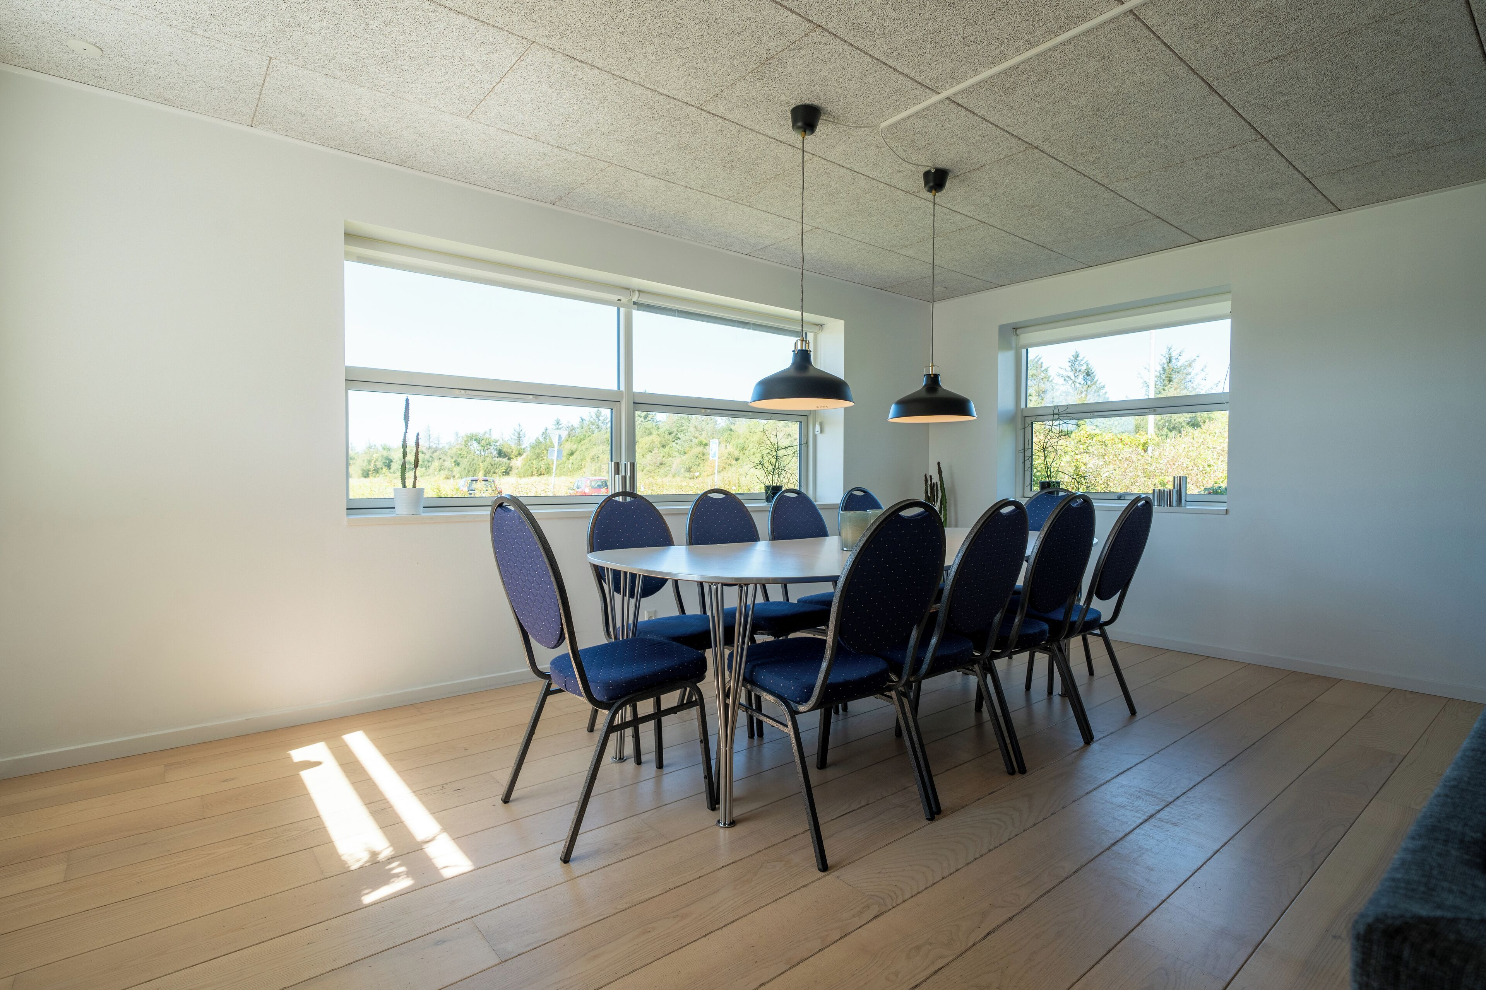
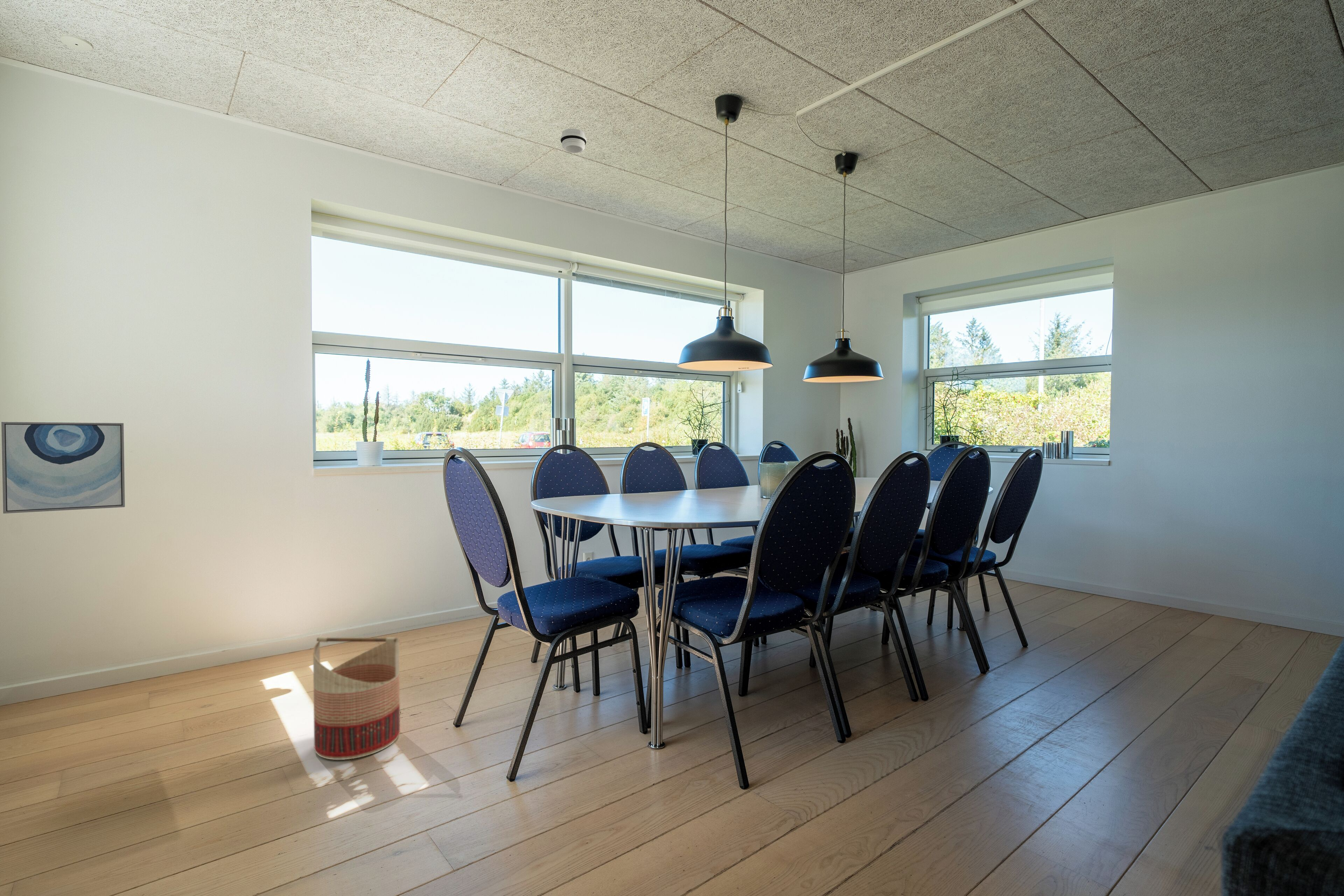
+ basket (358, 689)
+ smoke detector (573, 141)
+ wall art (66, 466)
